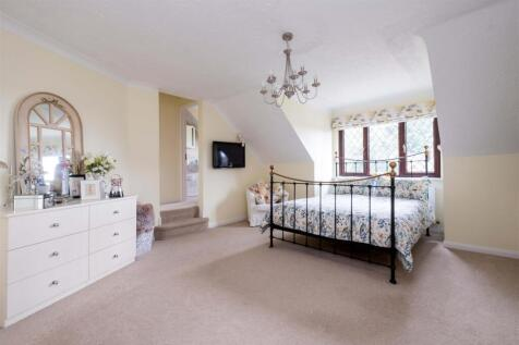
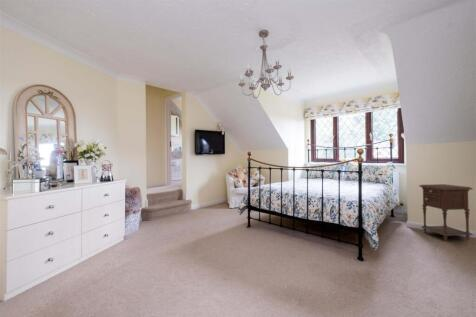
+ nightstand (444, 210)
